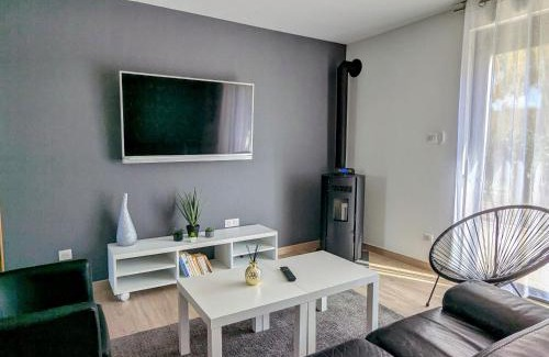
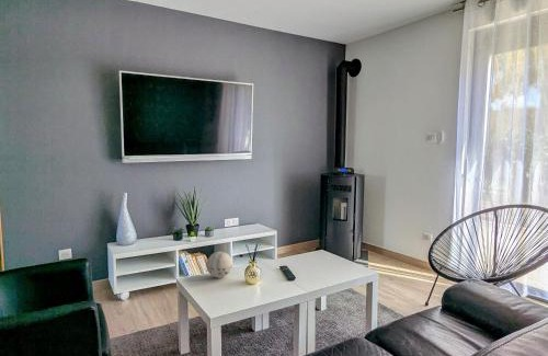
+ decorative ball (219, 264)
